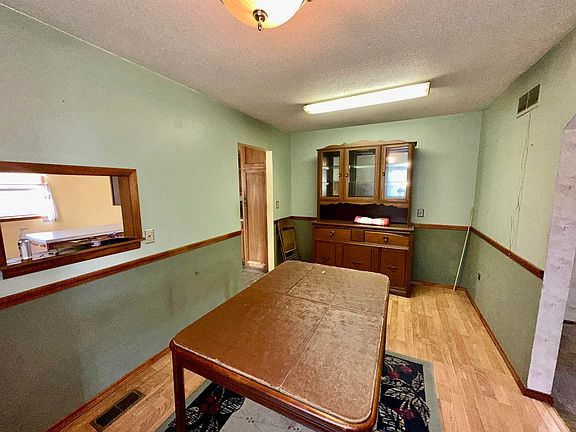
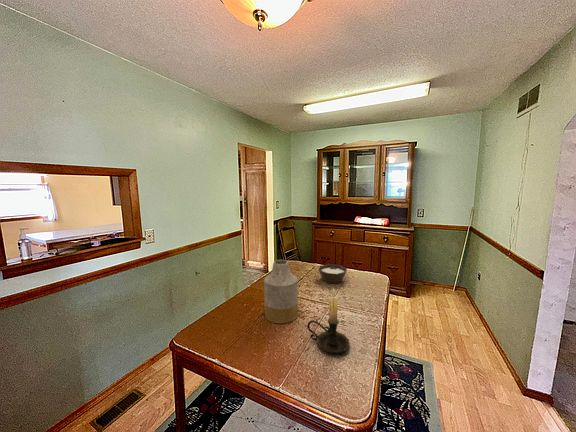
+ bowl (332, 274)
+ vase (281, 288)
+ candle holder (329, 315)
